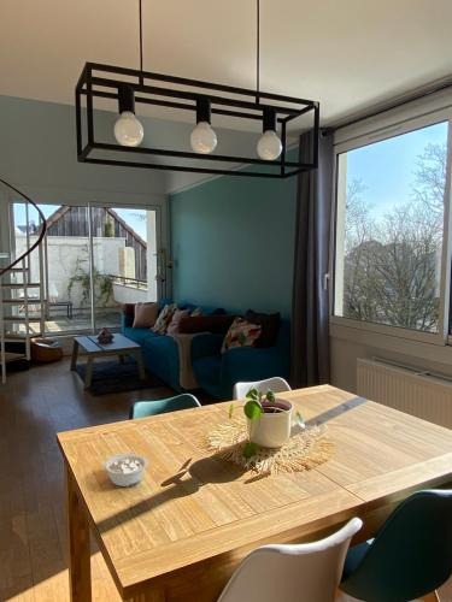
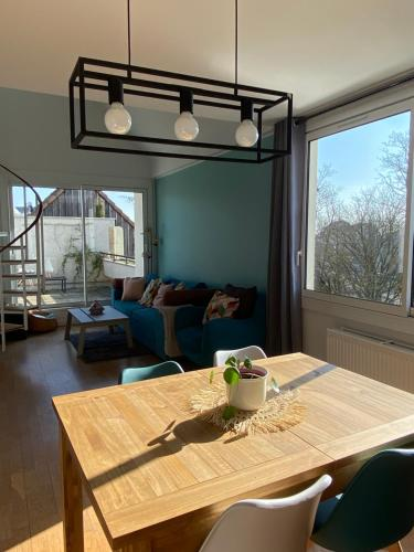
- legume (127, 470)
